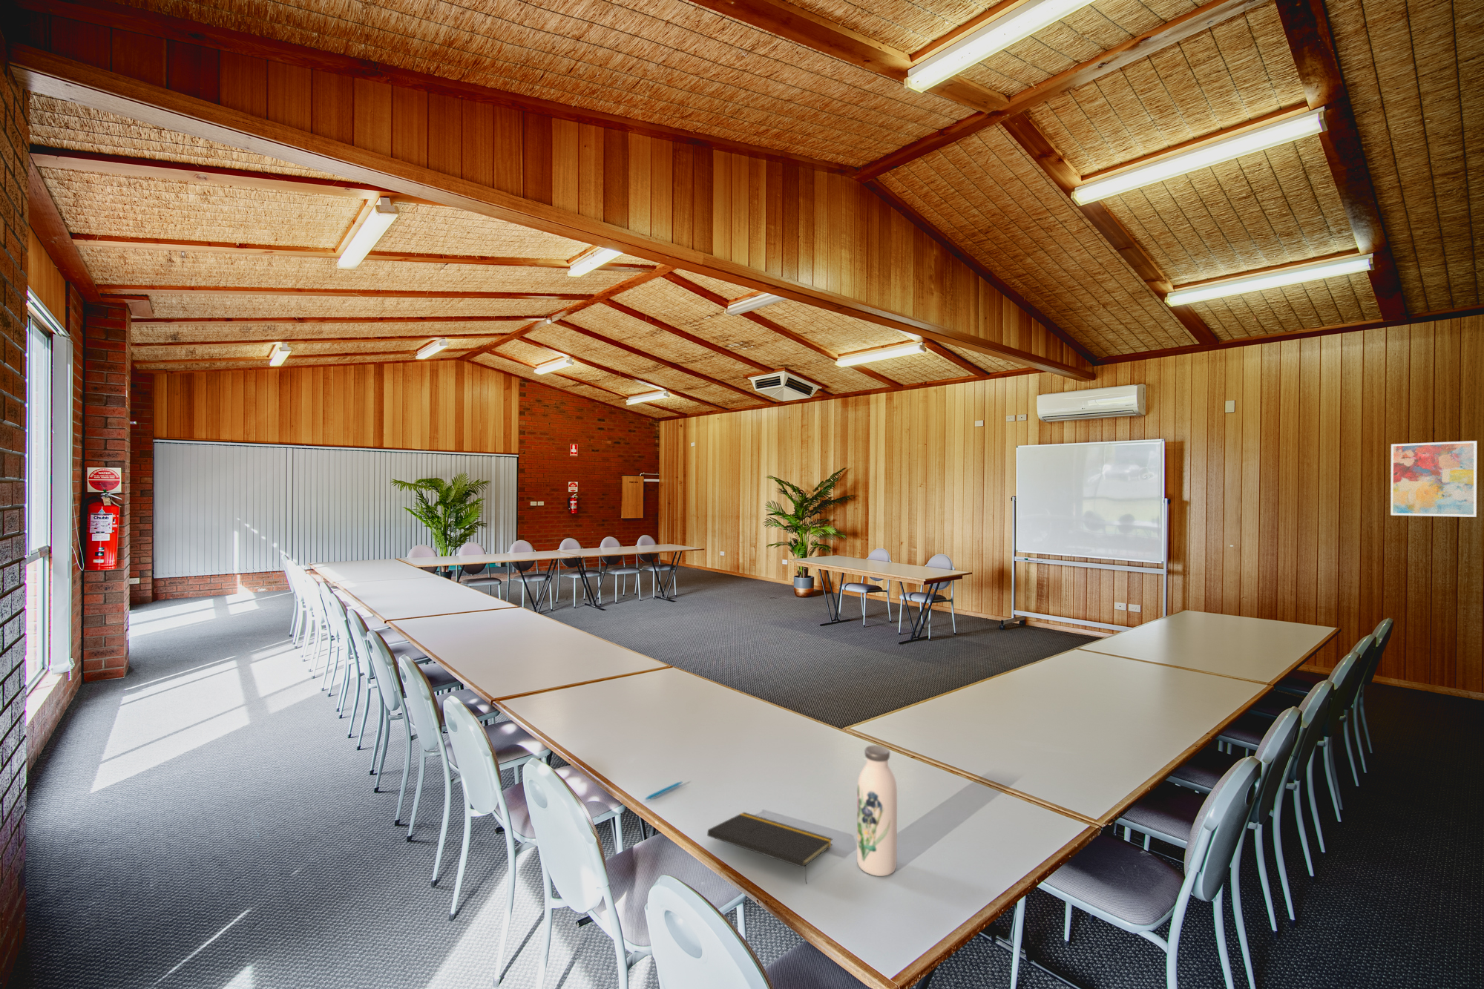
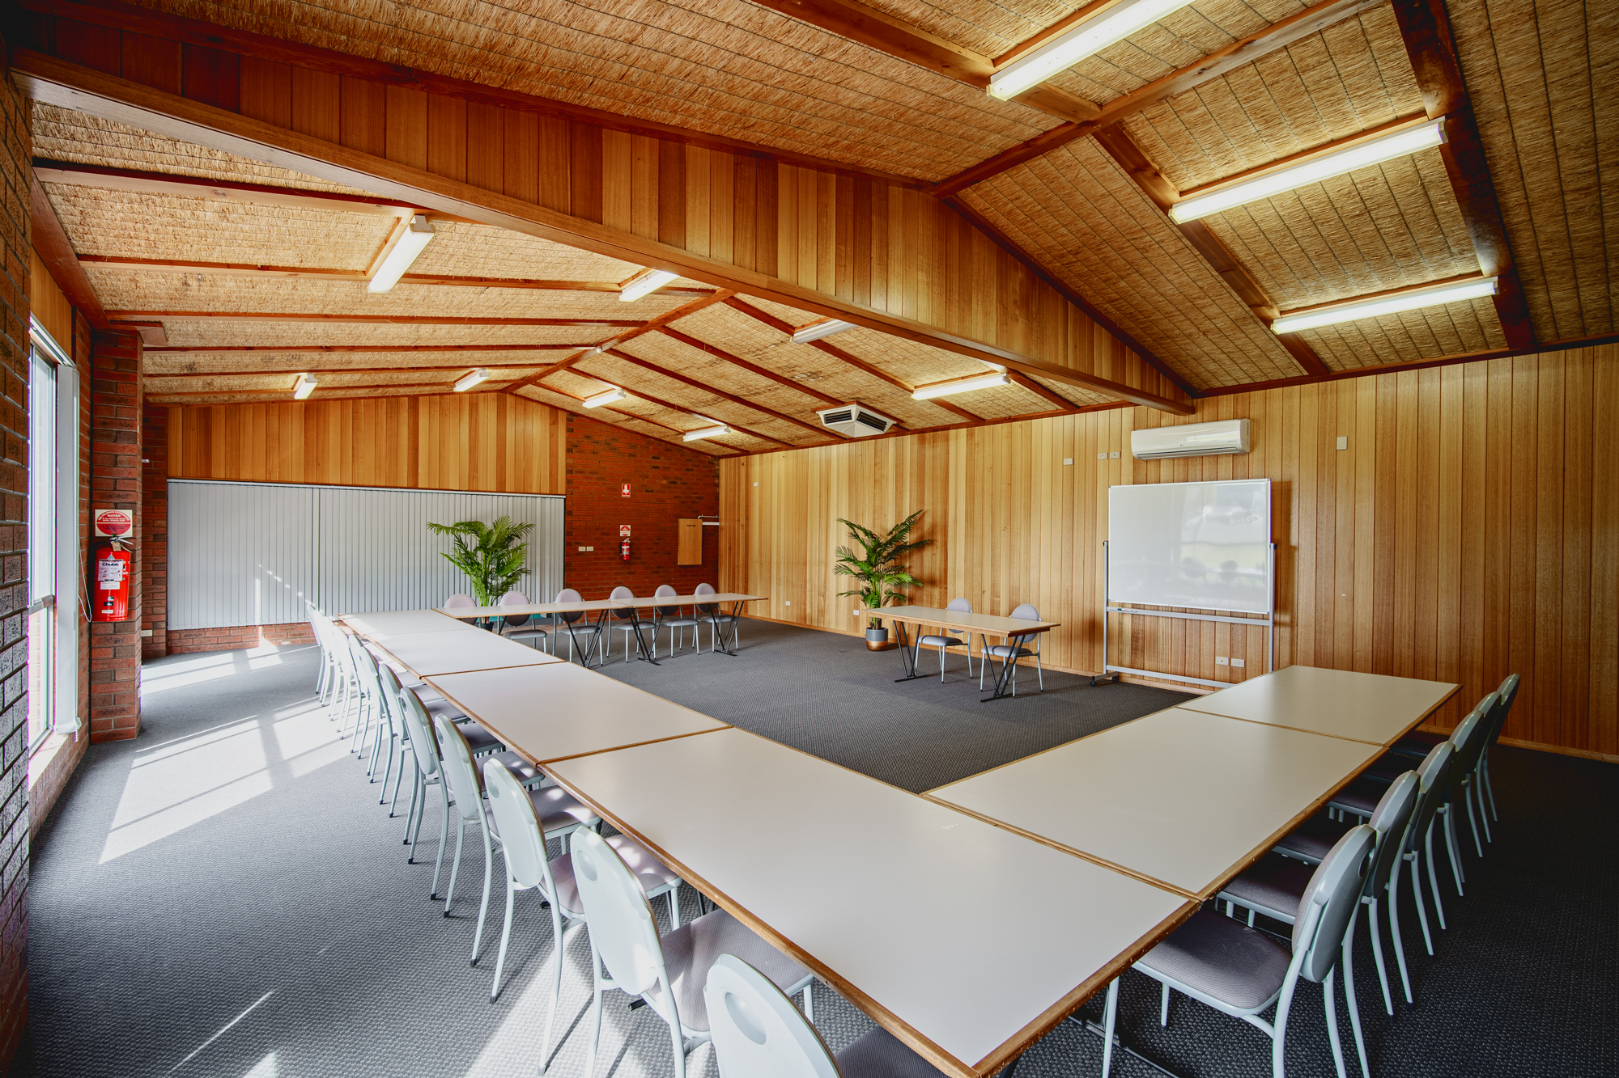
- water bottle (876, 807)
- pen (664, 789)
- wall art (1432, 479)
- notepad (770, 837)
